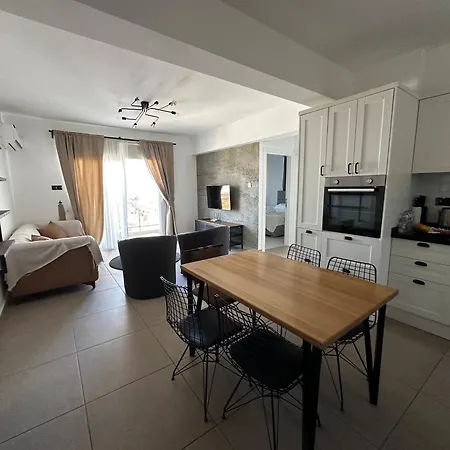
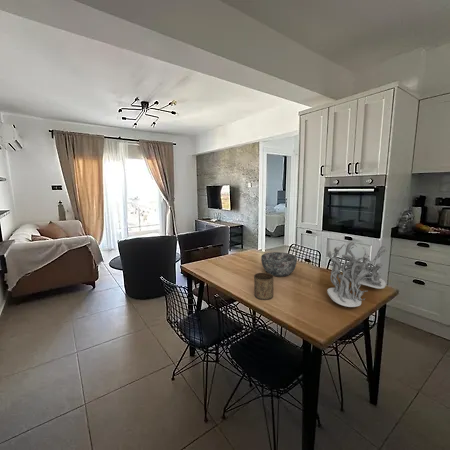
+ plant (347, 266)
+ bowl (278, 264)
+ cup (263, 286)
